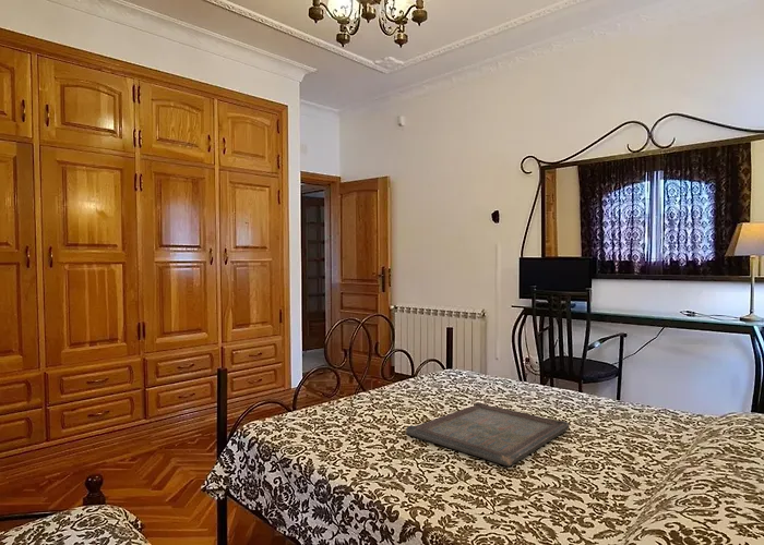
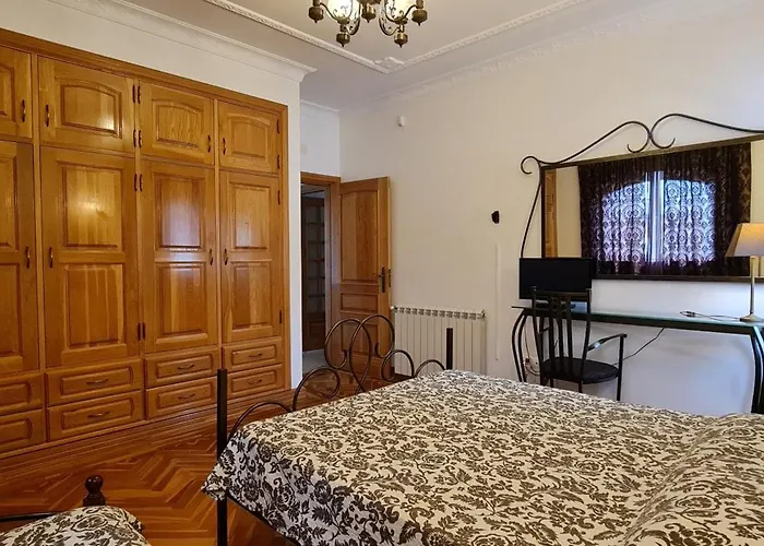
- serving tray (490, 428)
